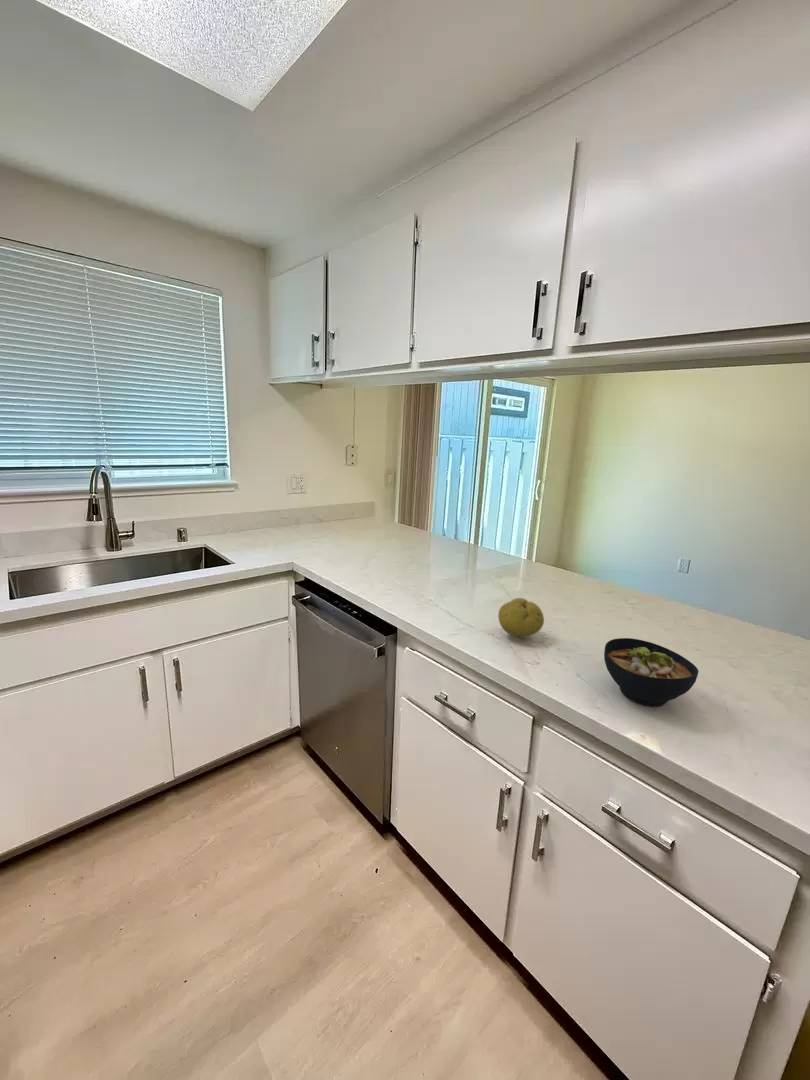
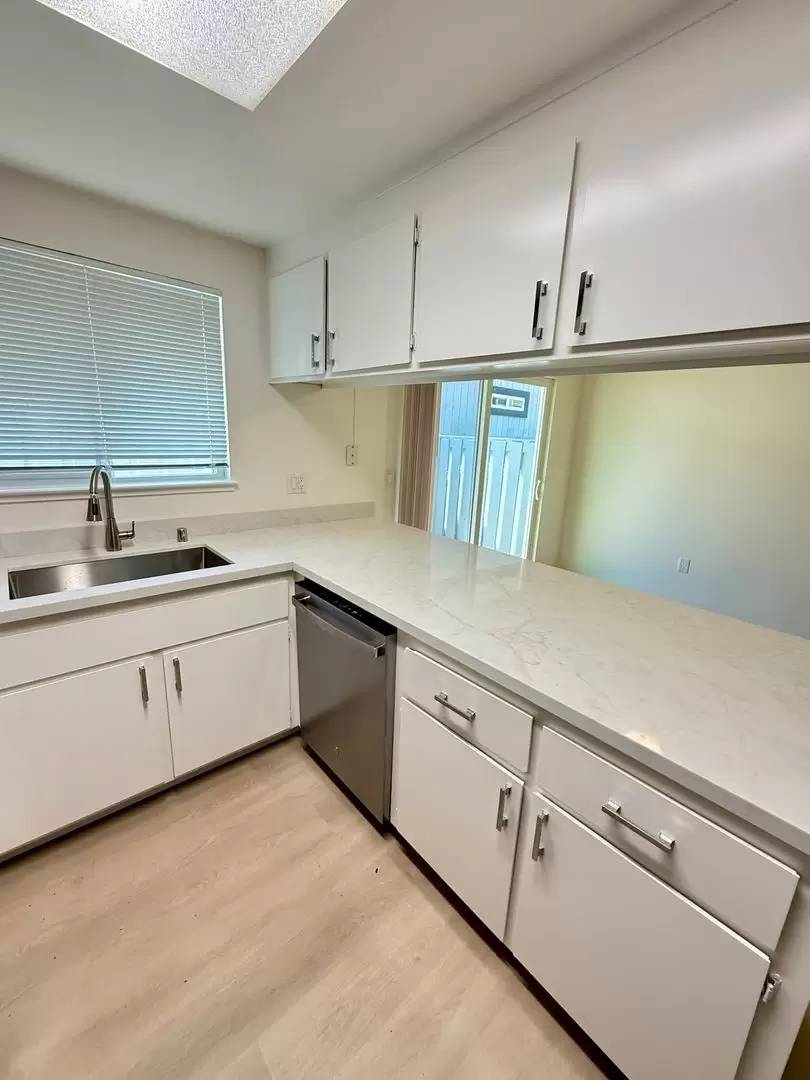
- bowl (646, 673)
- fruit (520, 618)
